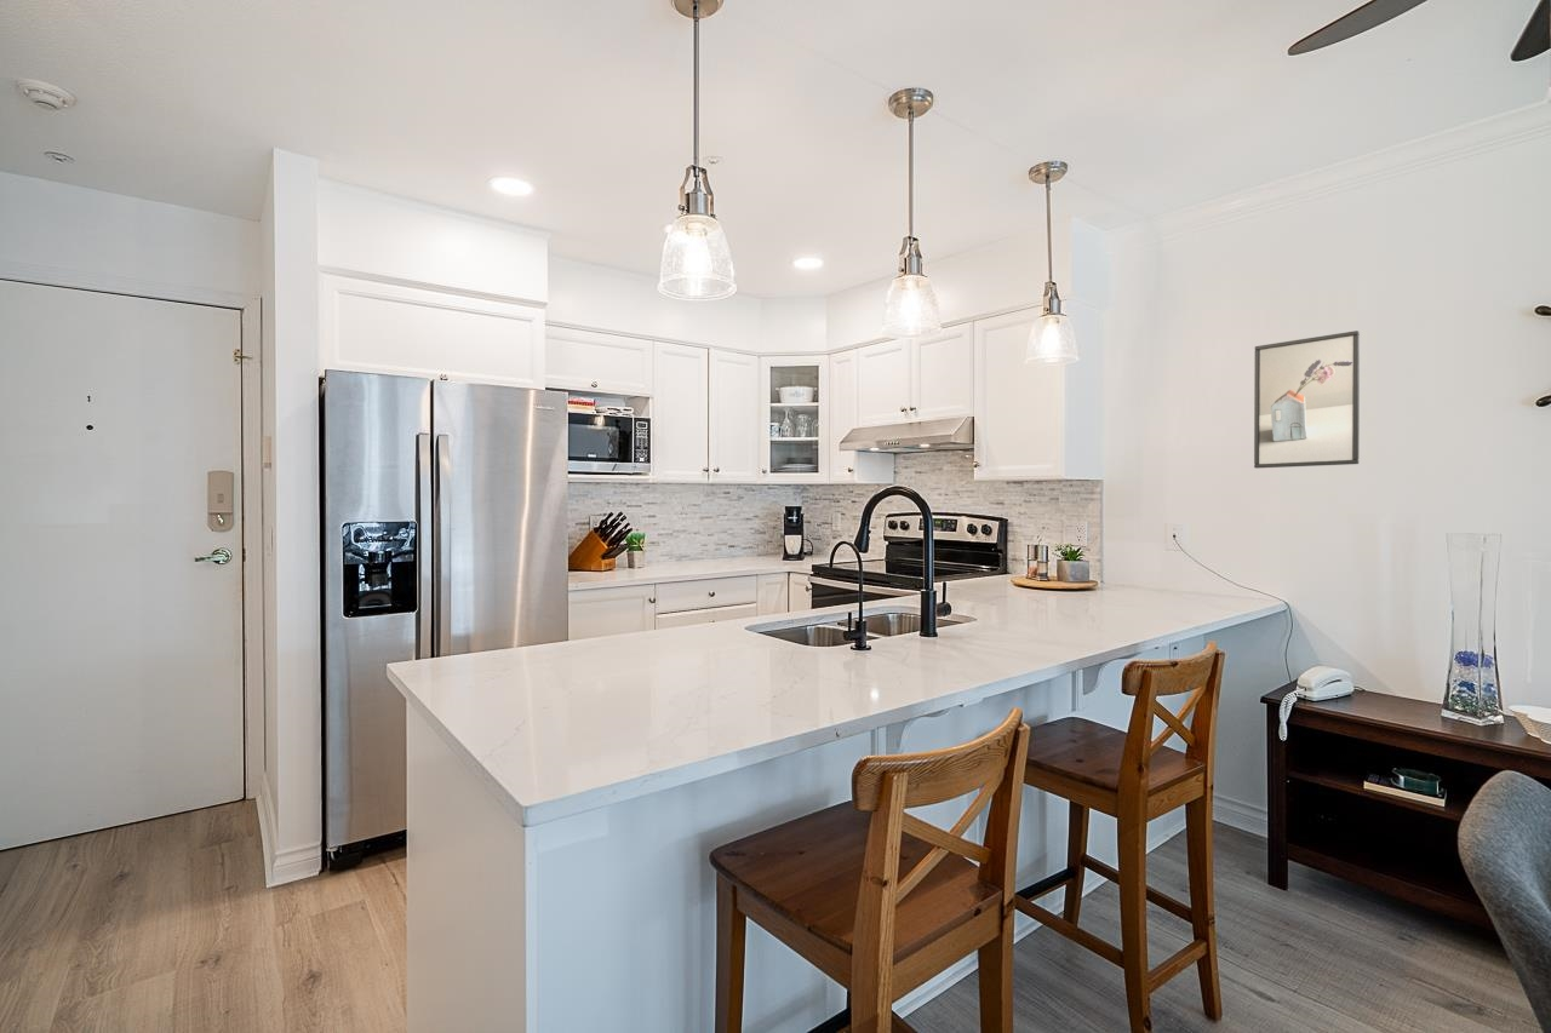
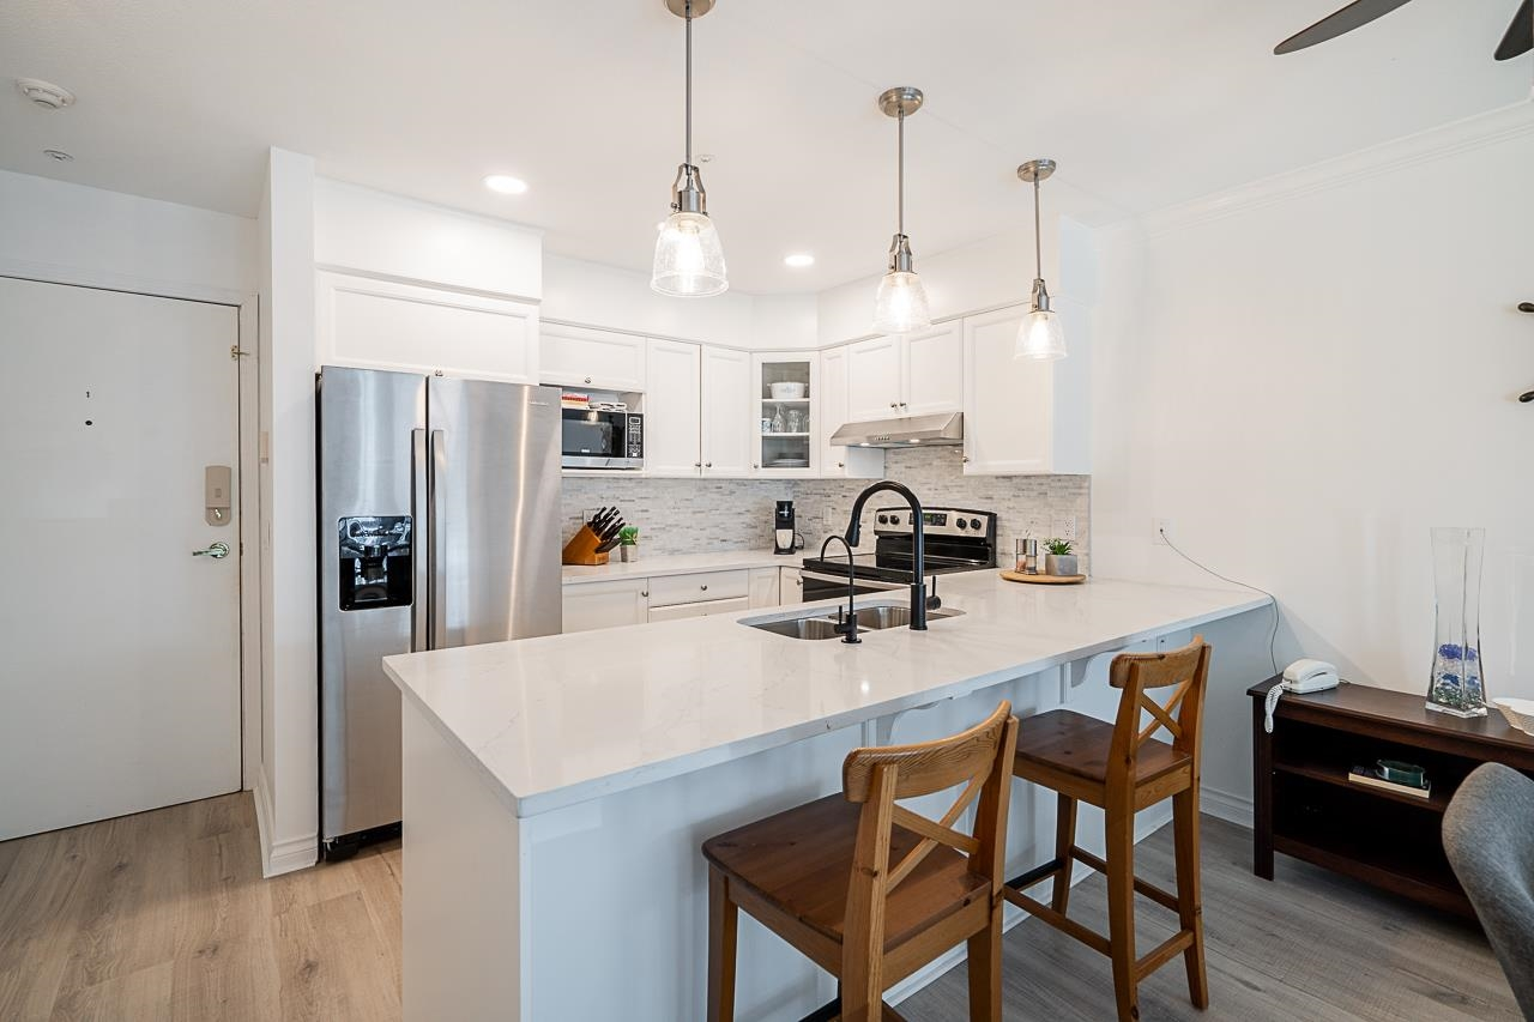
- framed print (1304, 402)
